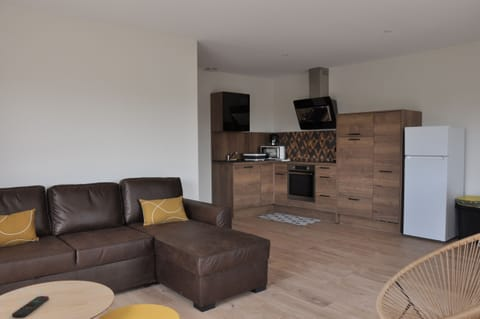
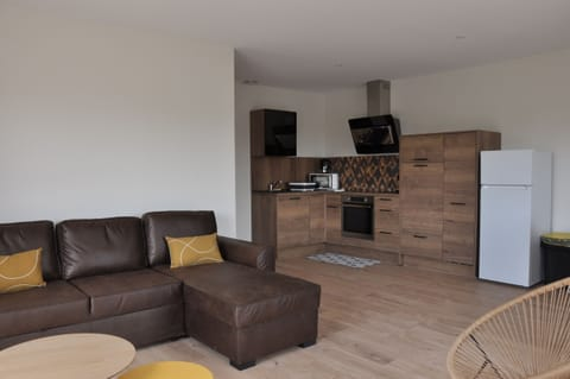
- remote control (31, 306)
